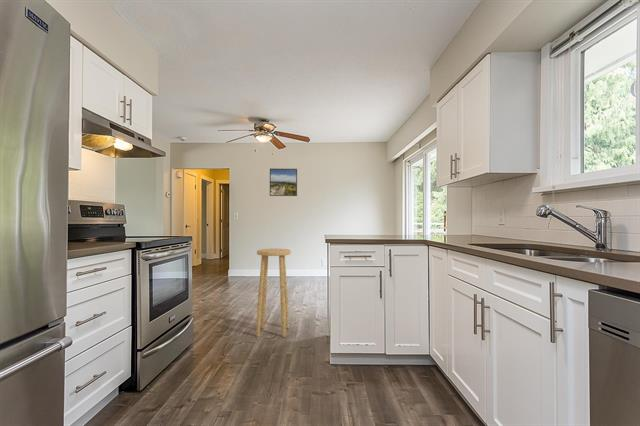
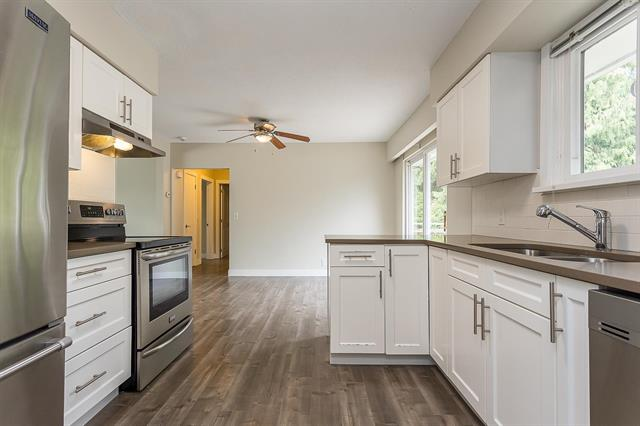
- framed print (283, 182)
- stool (280, 291)
